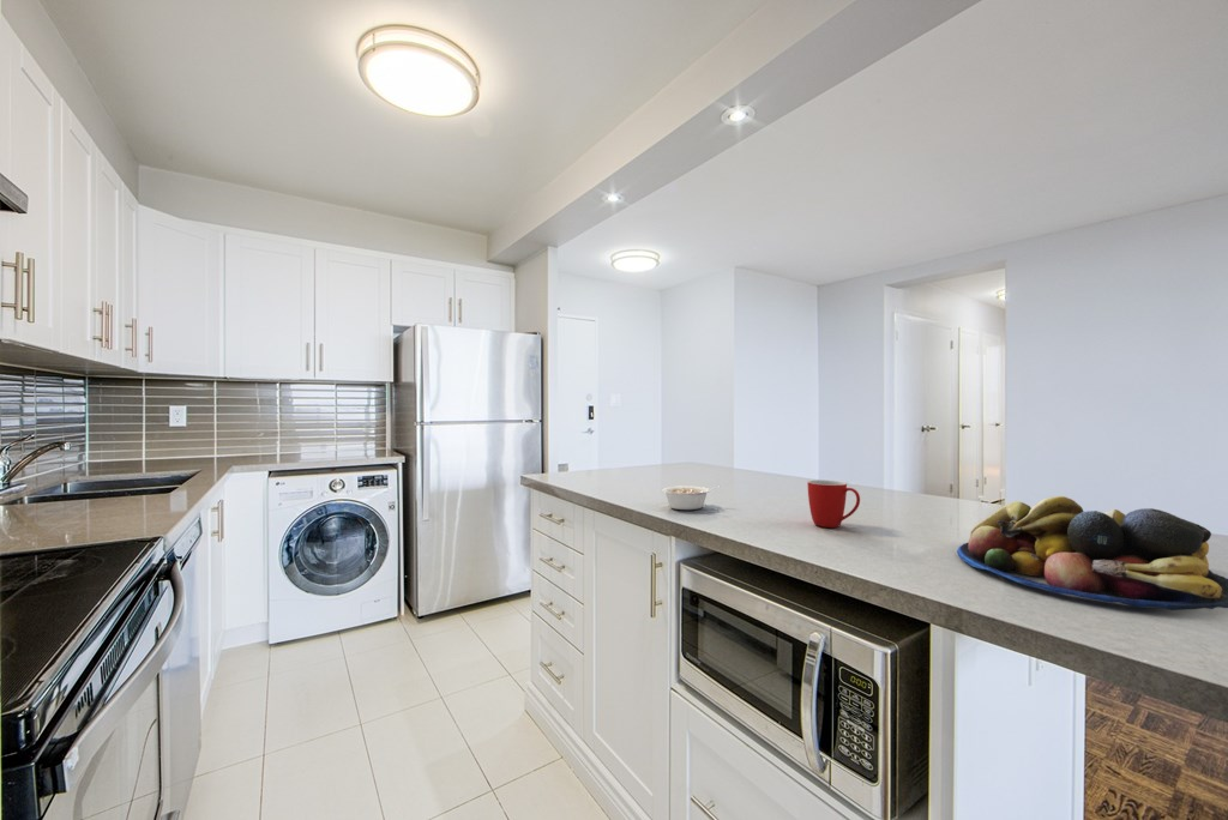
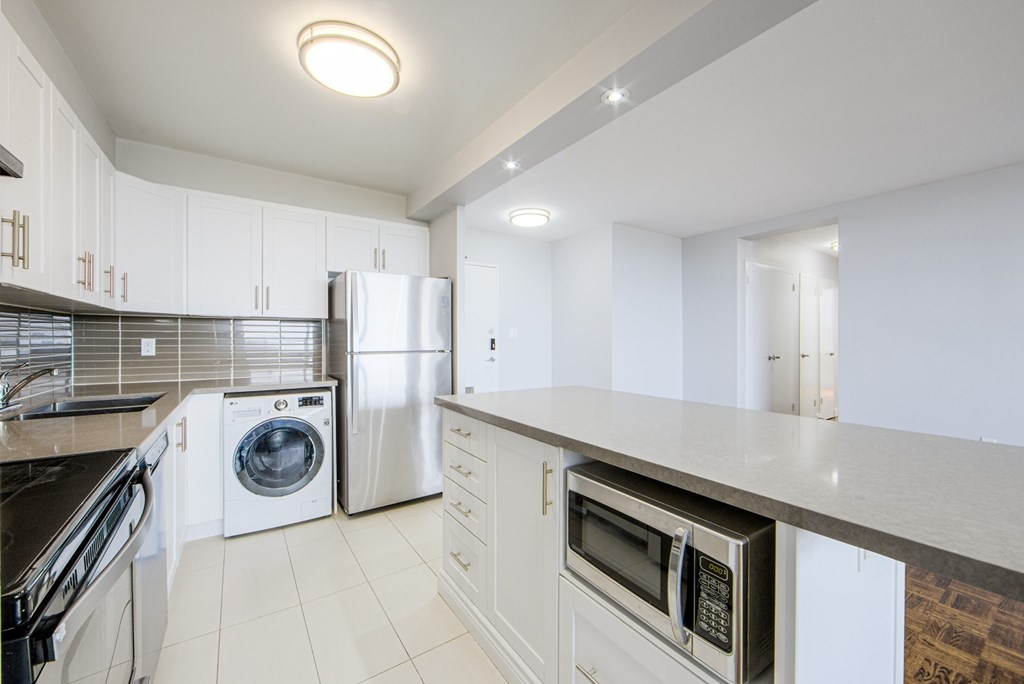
- legume (687, 496)
- fruit bowl (1078, 533)
- mug (833, 505)
